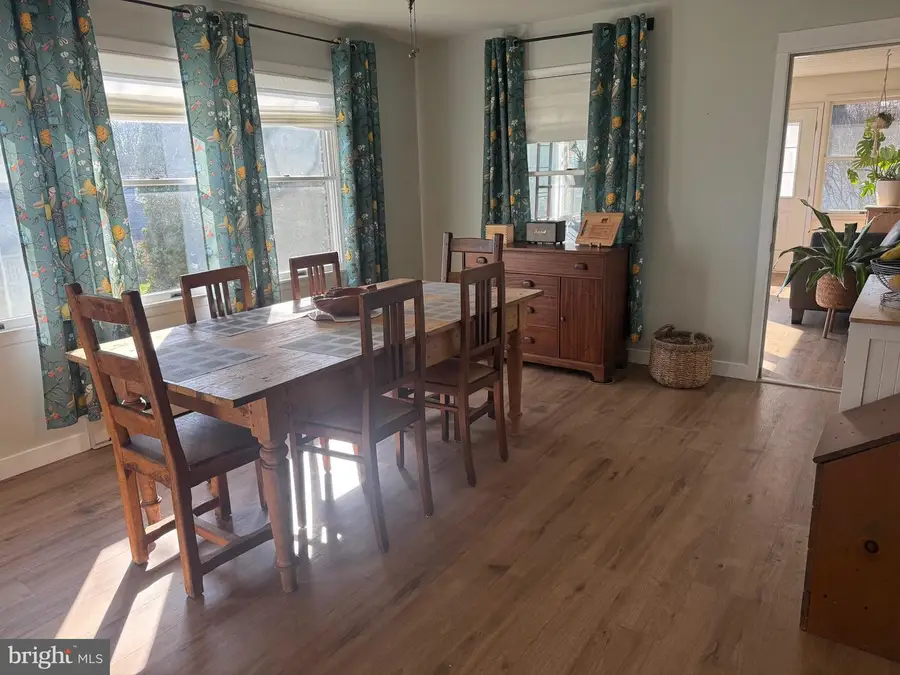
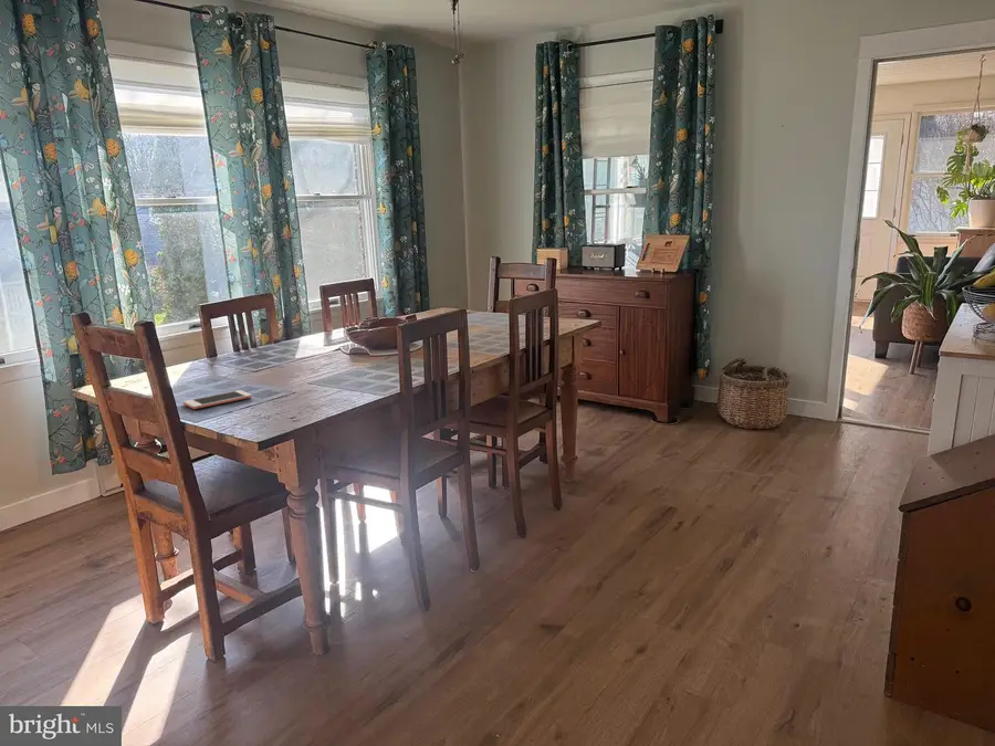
+ cell phone (218, 399)
